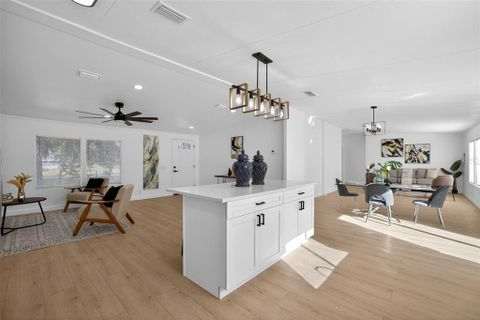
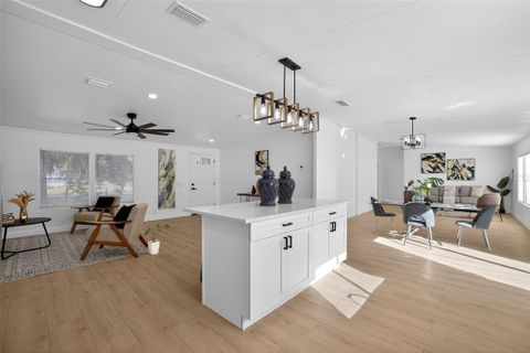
+ house plant (155, 238)
